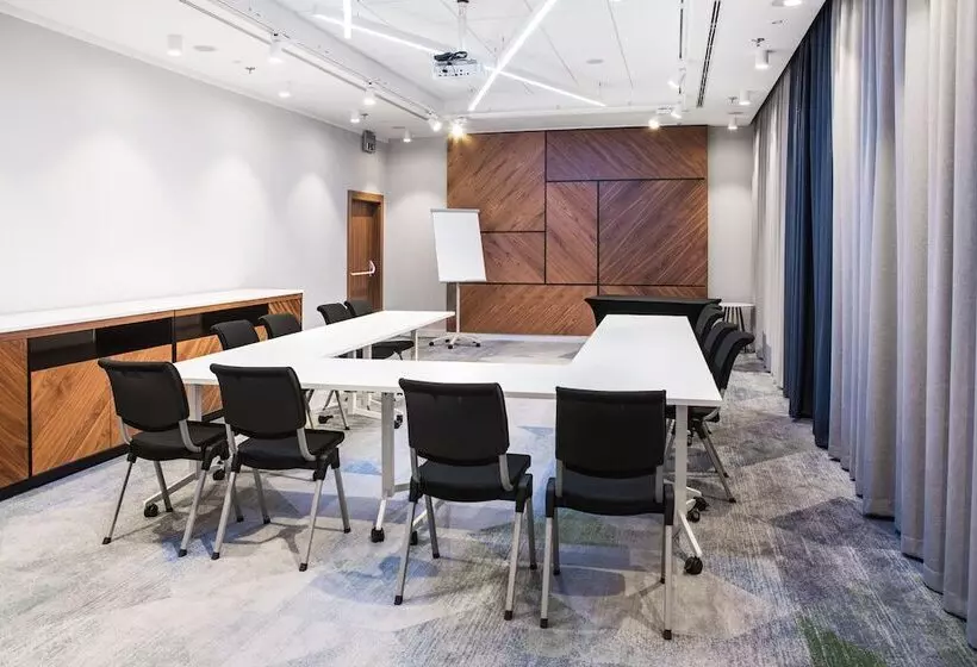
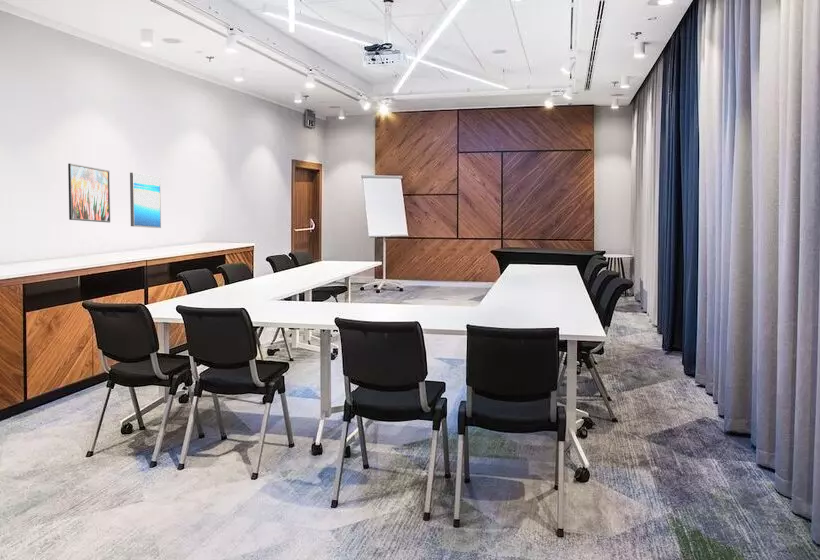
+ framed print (90, 194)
+ wall art (146, 201)
